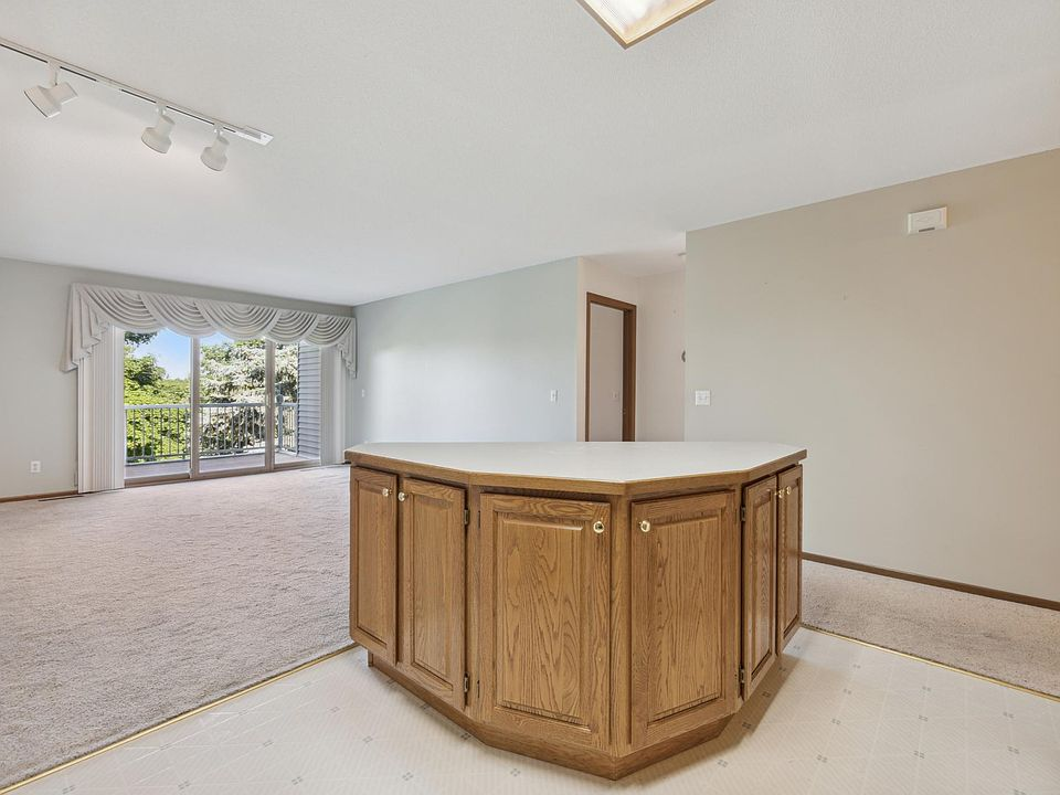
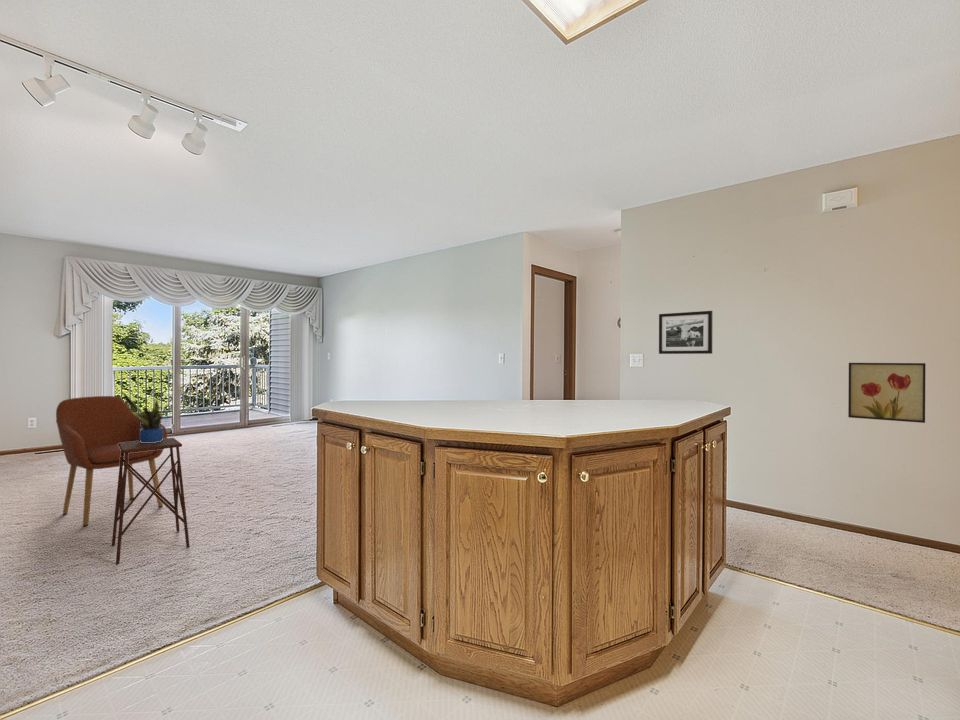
+ picture frame (684, 333)
+ wall art (885, 391)
+ armchair (108, 453)
+ potted plant (146, 416)
+ side table (150, 495)
